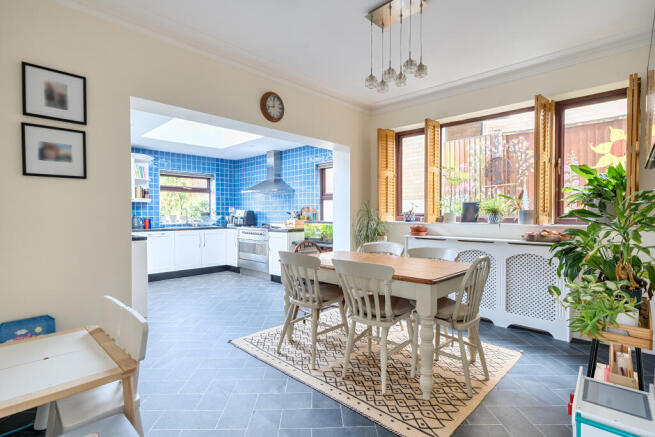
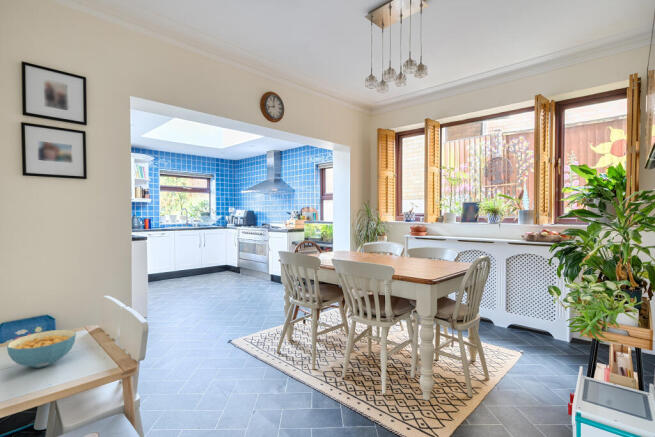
+ cereal bowl (43, 351)
